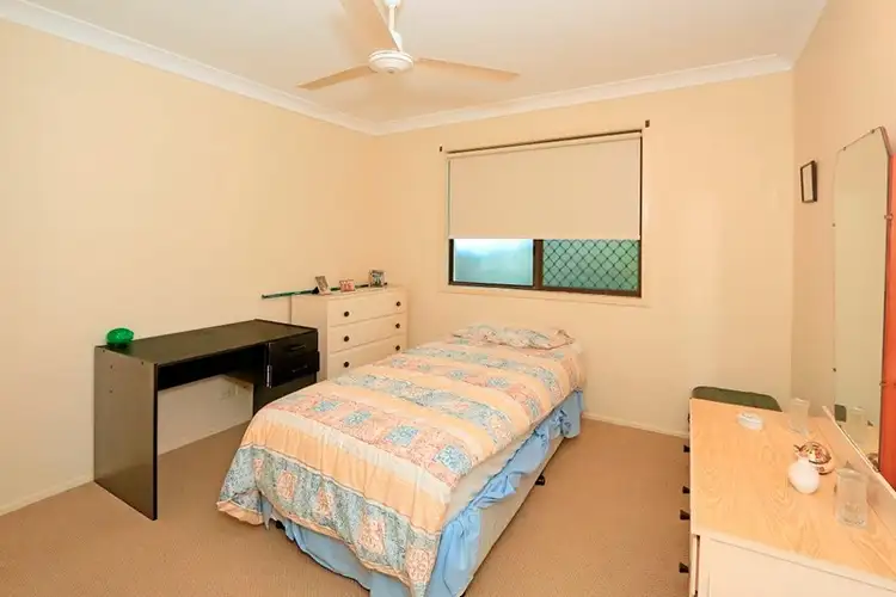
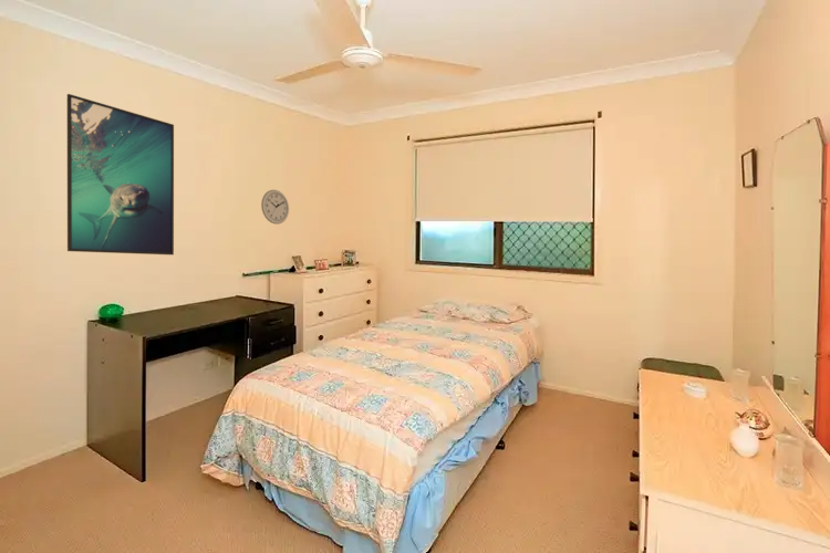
+ wall clock (276, 207)
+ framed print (125, 181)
